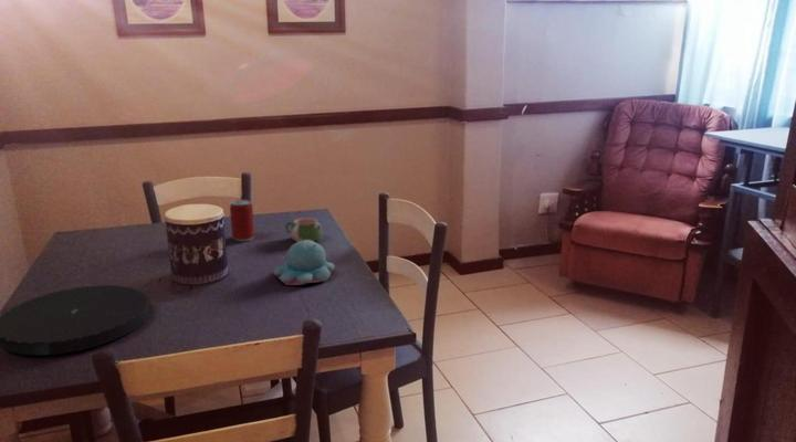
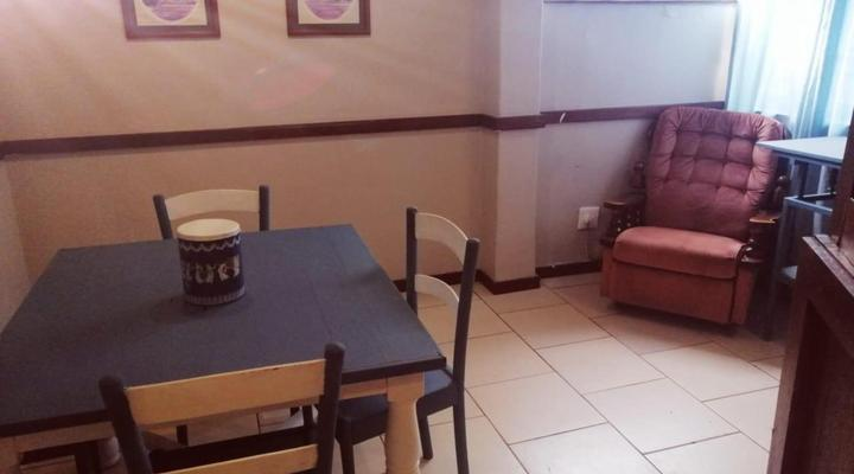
- candle (303, 256)
- beer can (242, 220)
- plate (75, 316)
- mug (303, 229)
